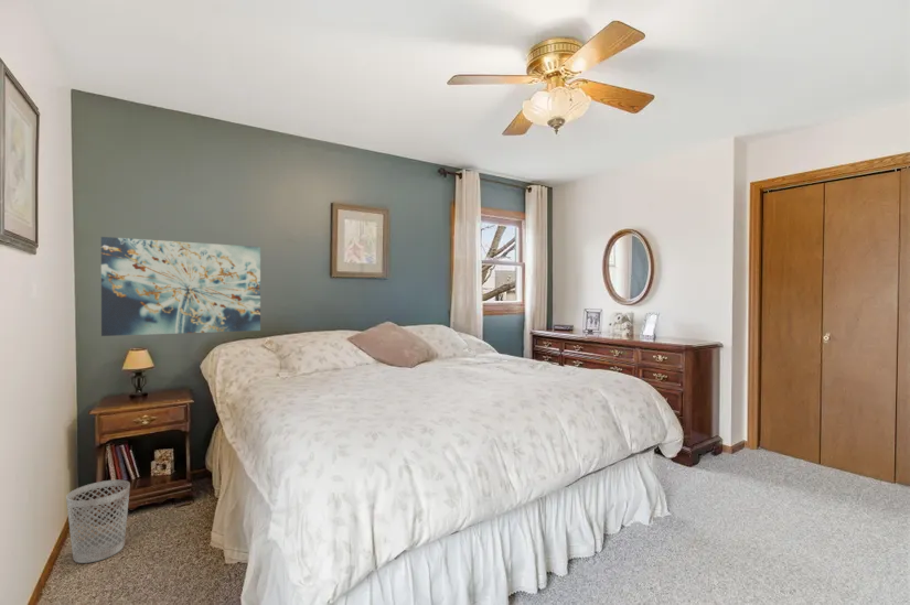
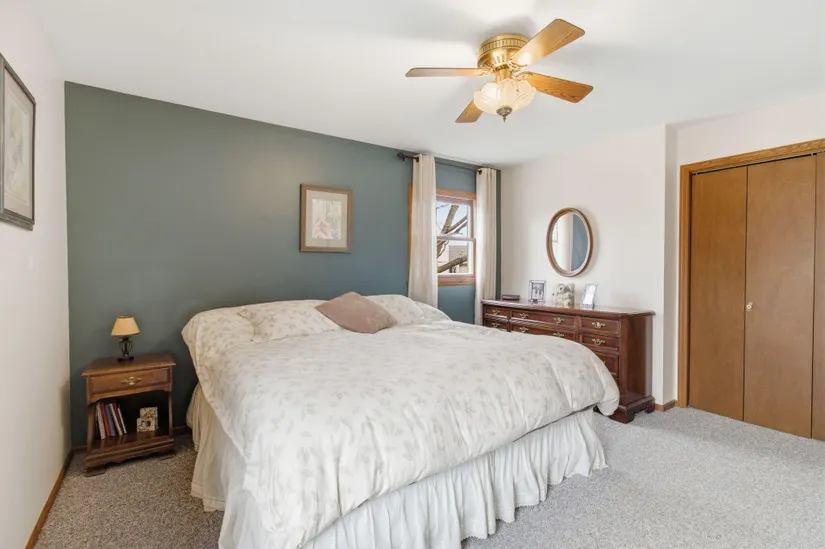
- wastebasket (99, 520)
- wall art (186, 288)
